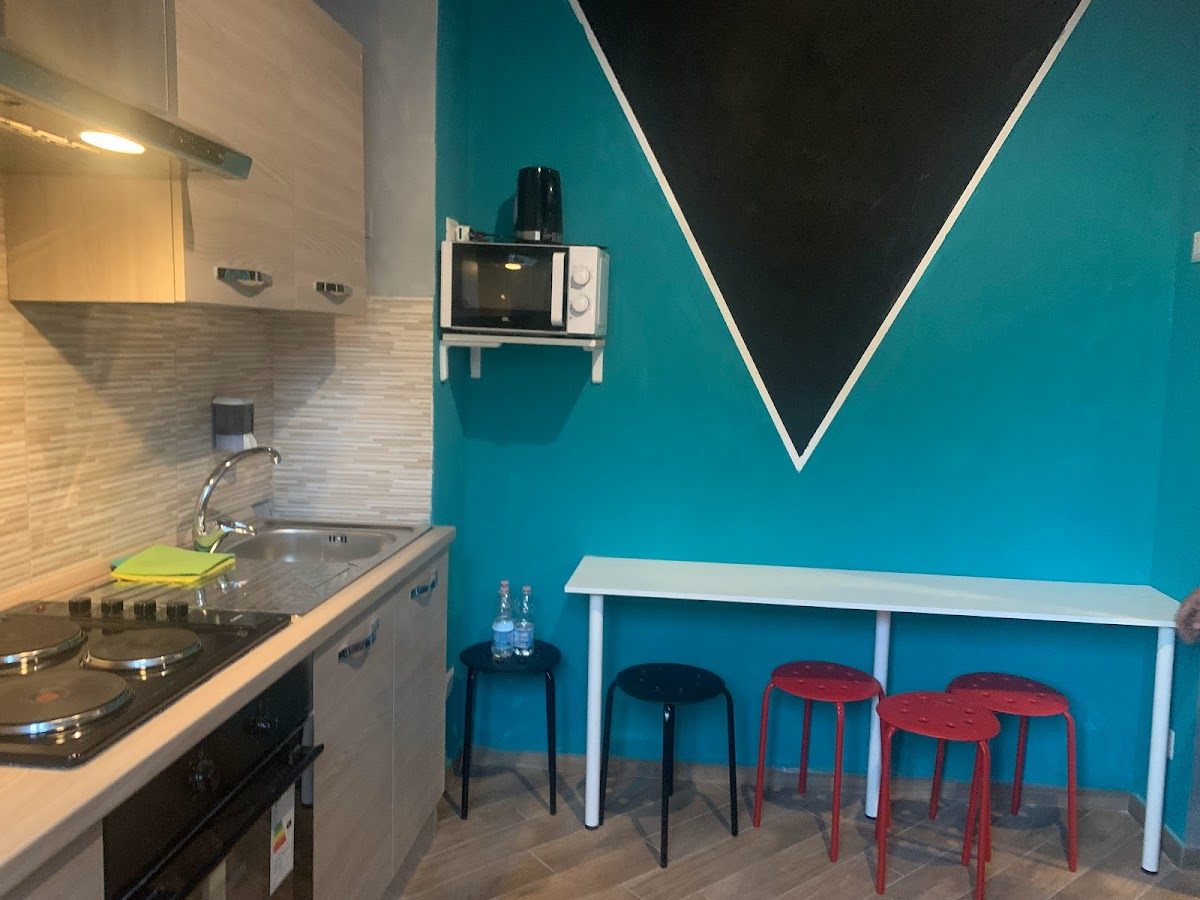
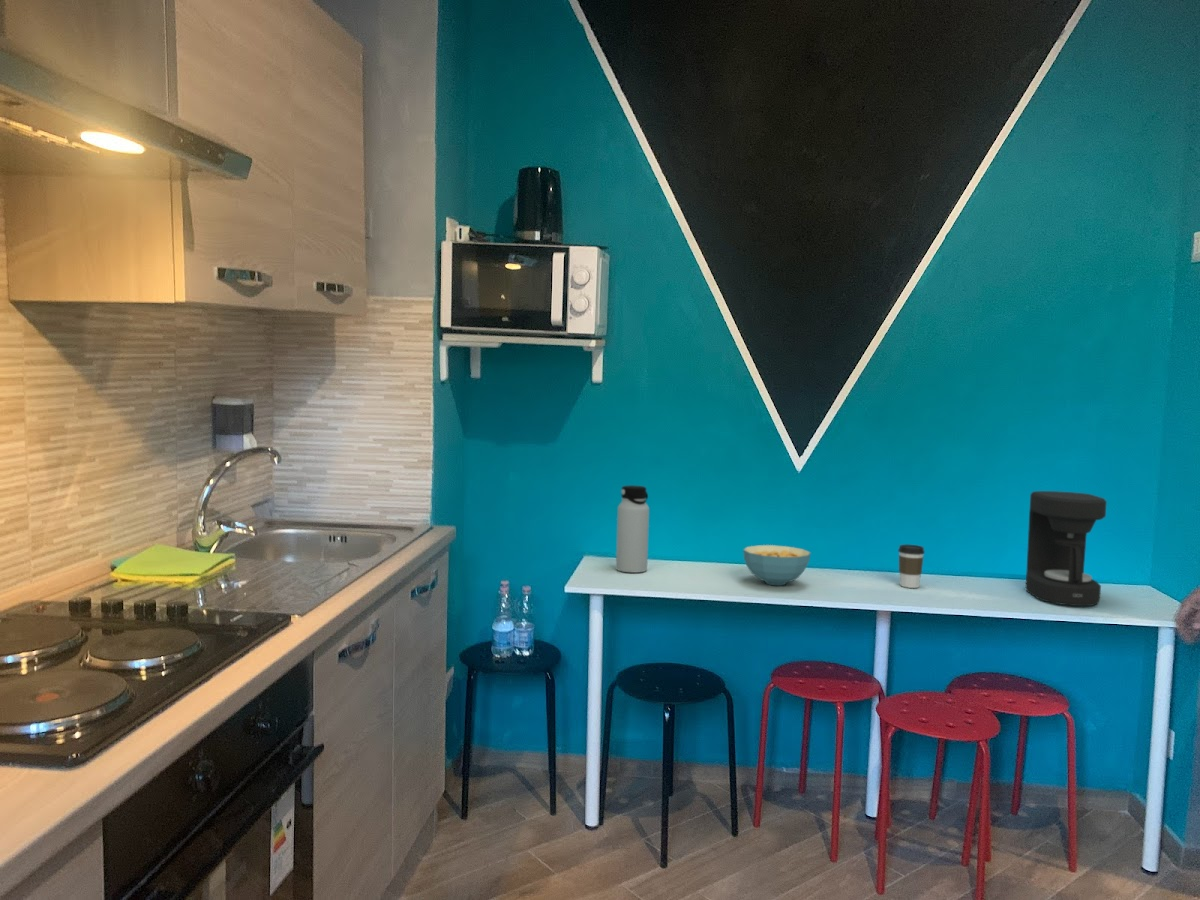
+ coffee maker (1066, 546)
+ coffee cup (910, 566)
+ water bottle (632, 528)
+ cereal bowl (776, 567)
